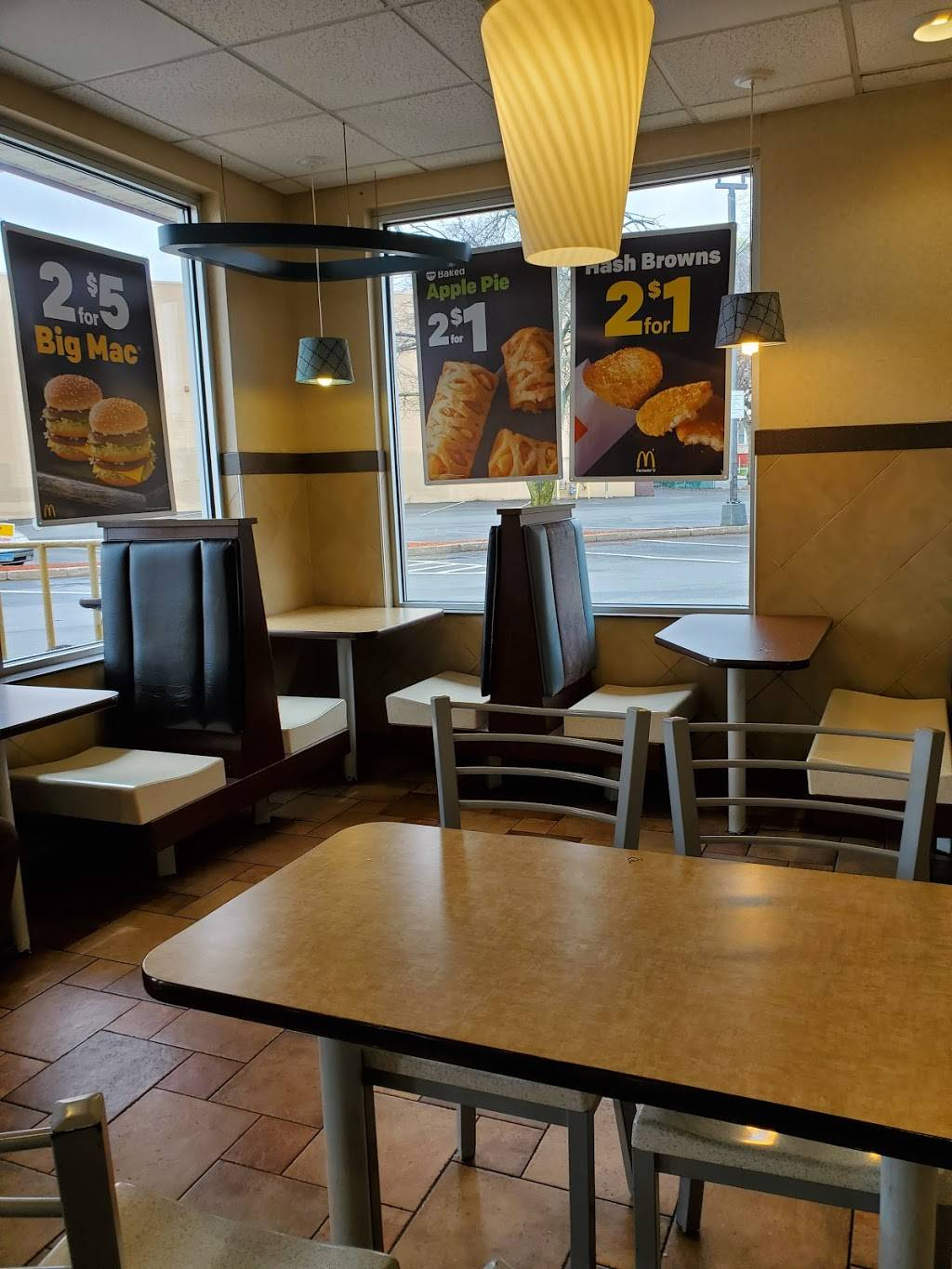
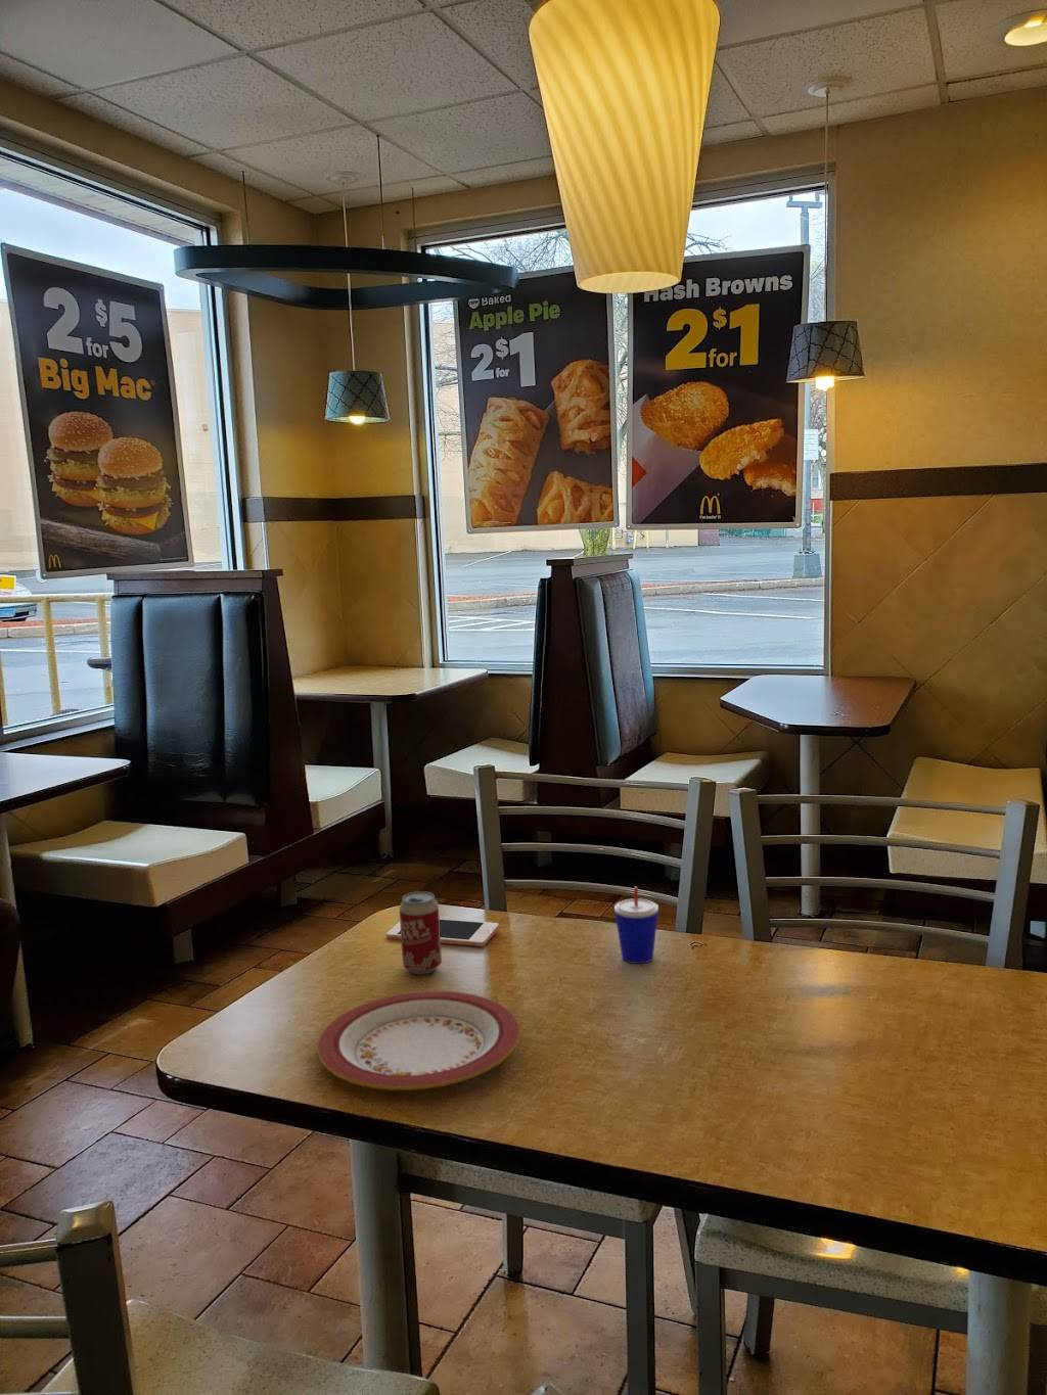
+ beverage cup (636, 922)
+ cell phone (443, 930)
+ beverage can (420, 933)
+ plate (419, 1042)
